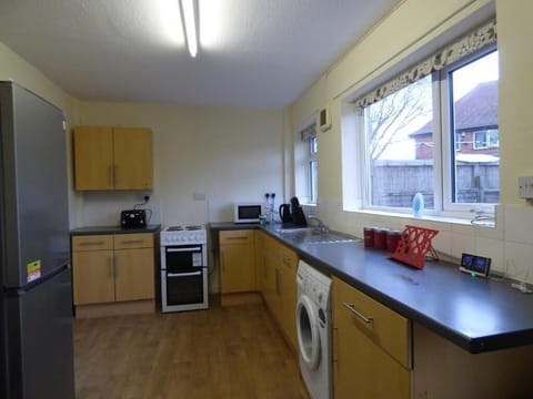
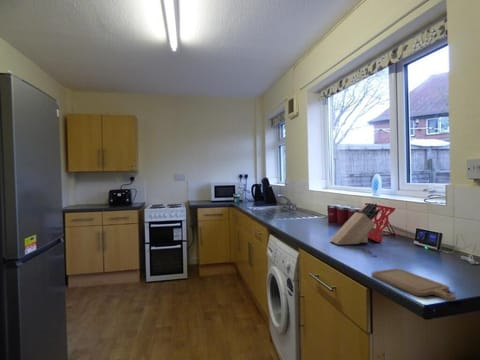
+ knife block (355, 222)
+ chopping board (414, 283)
